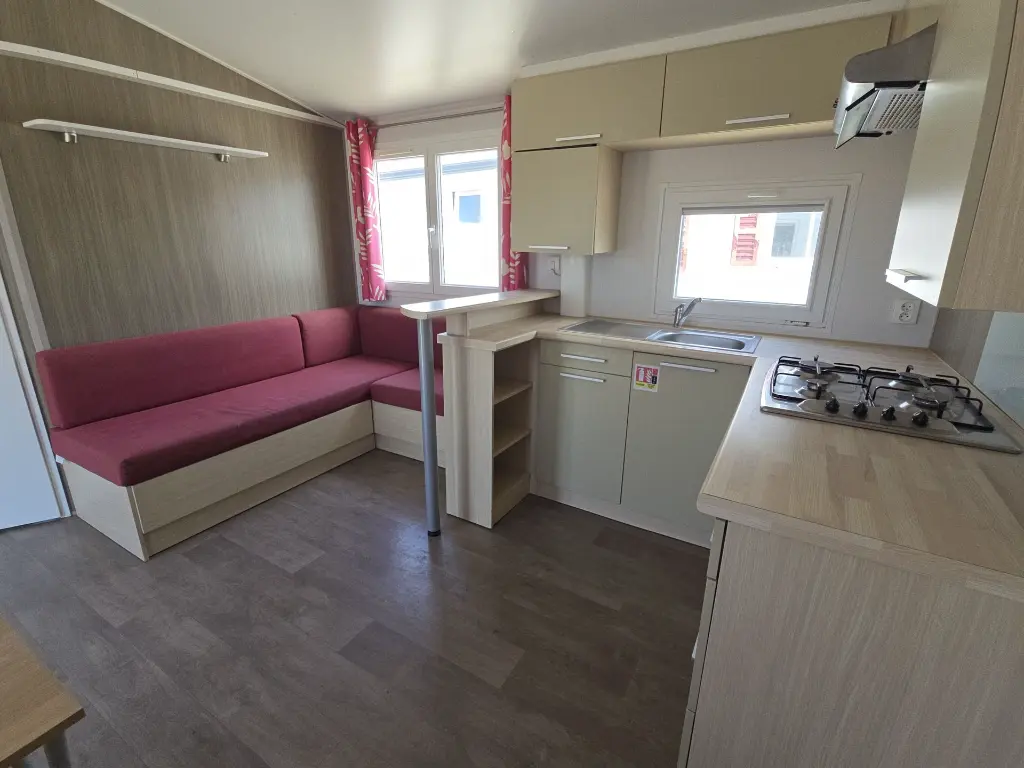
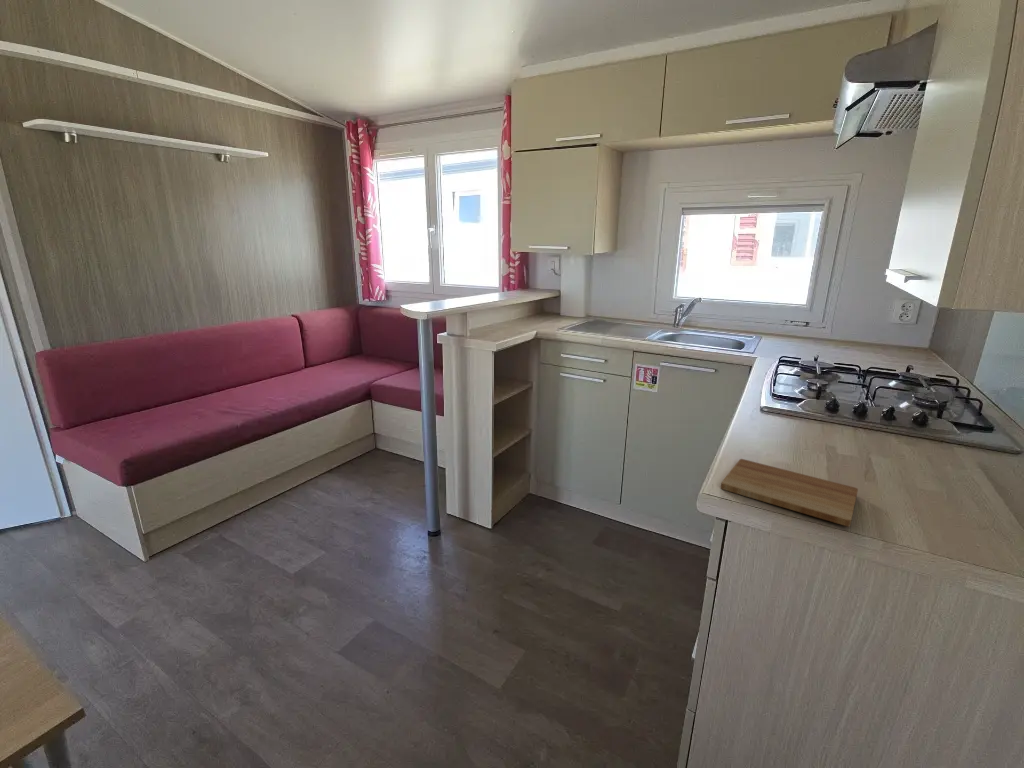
+ cutting board (788, 488)
